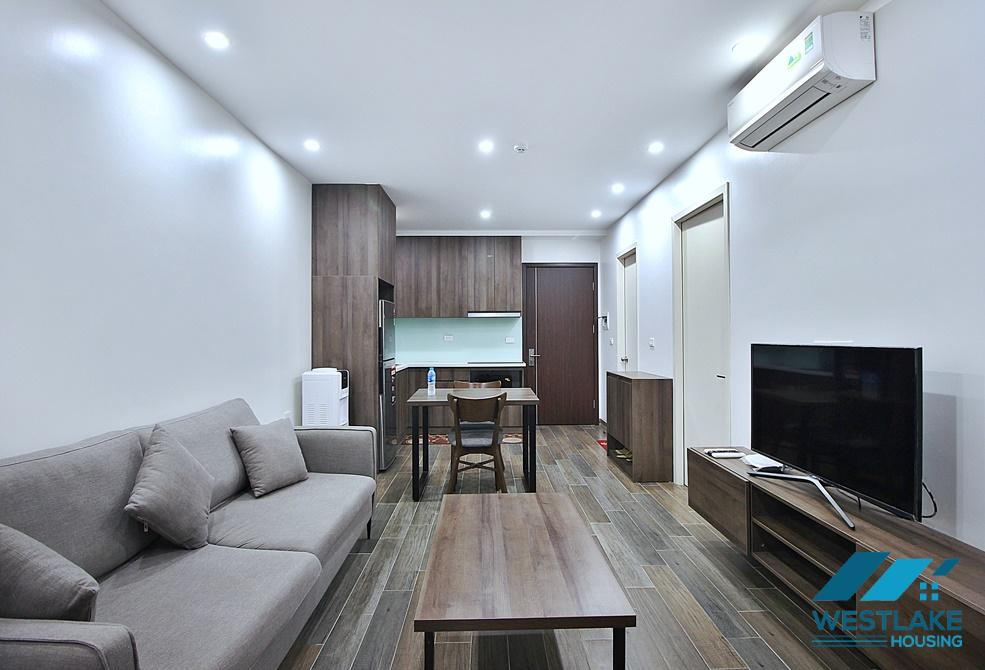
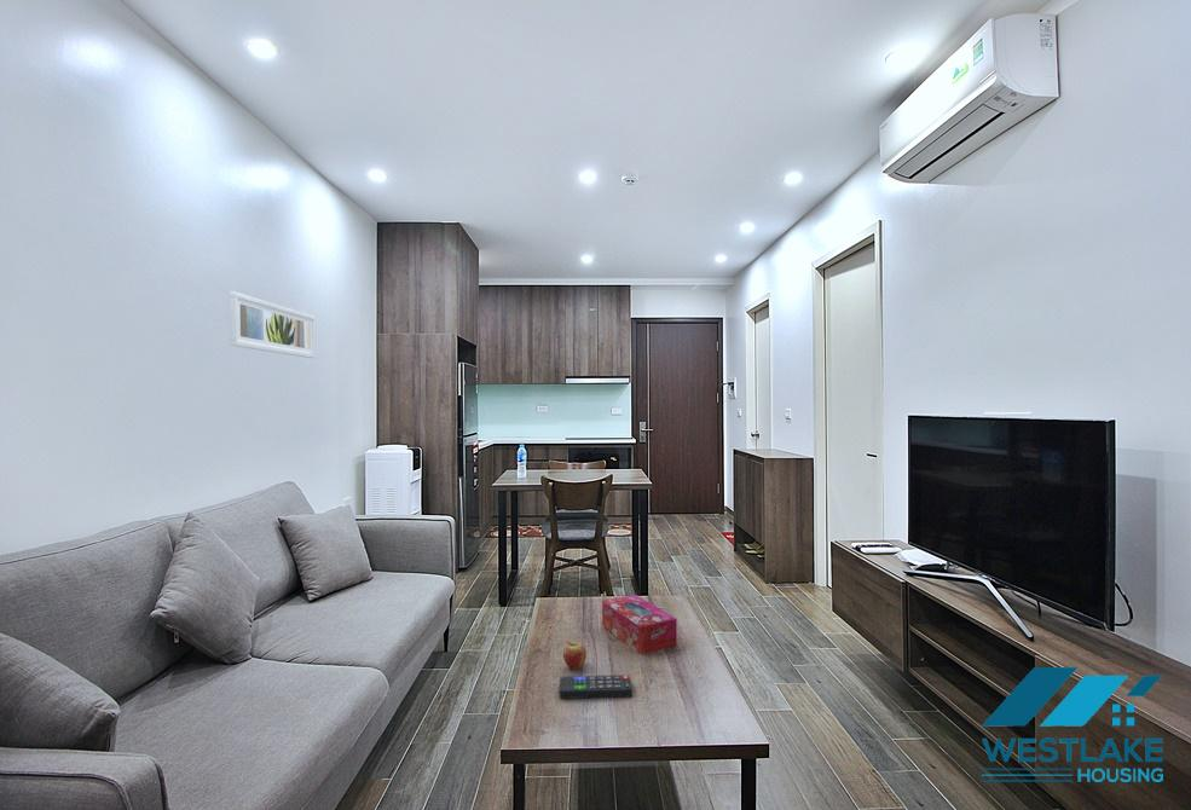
+ remote control (595, 685)
+ tissue box (637, 621)
+ fruit (574, 654)
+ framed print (277, 329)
